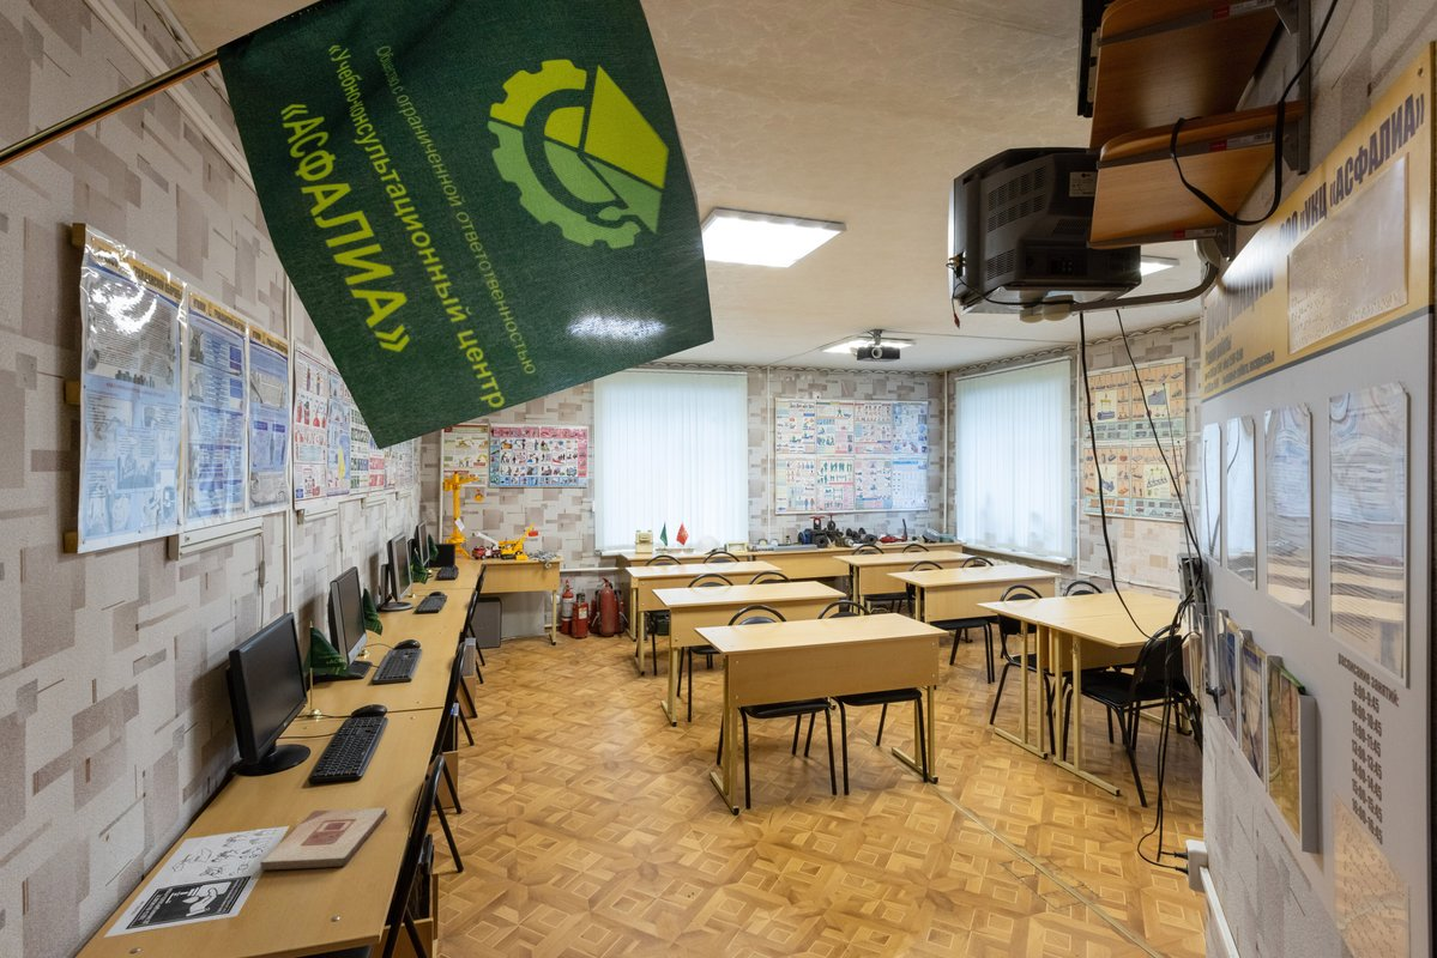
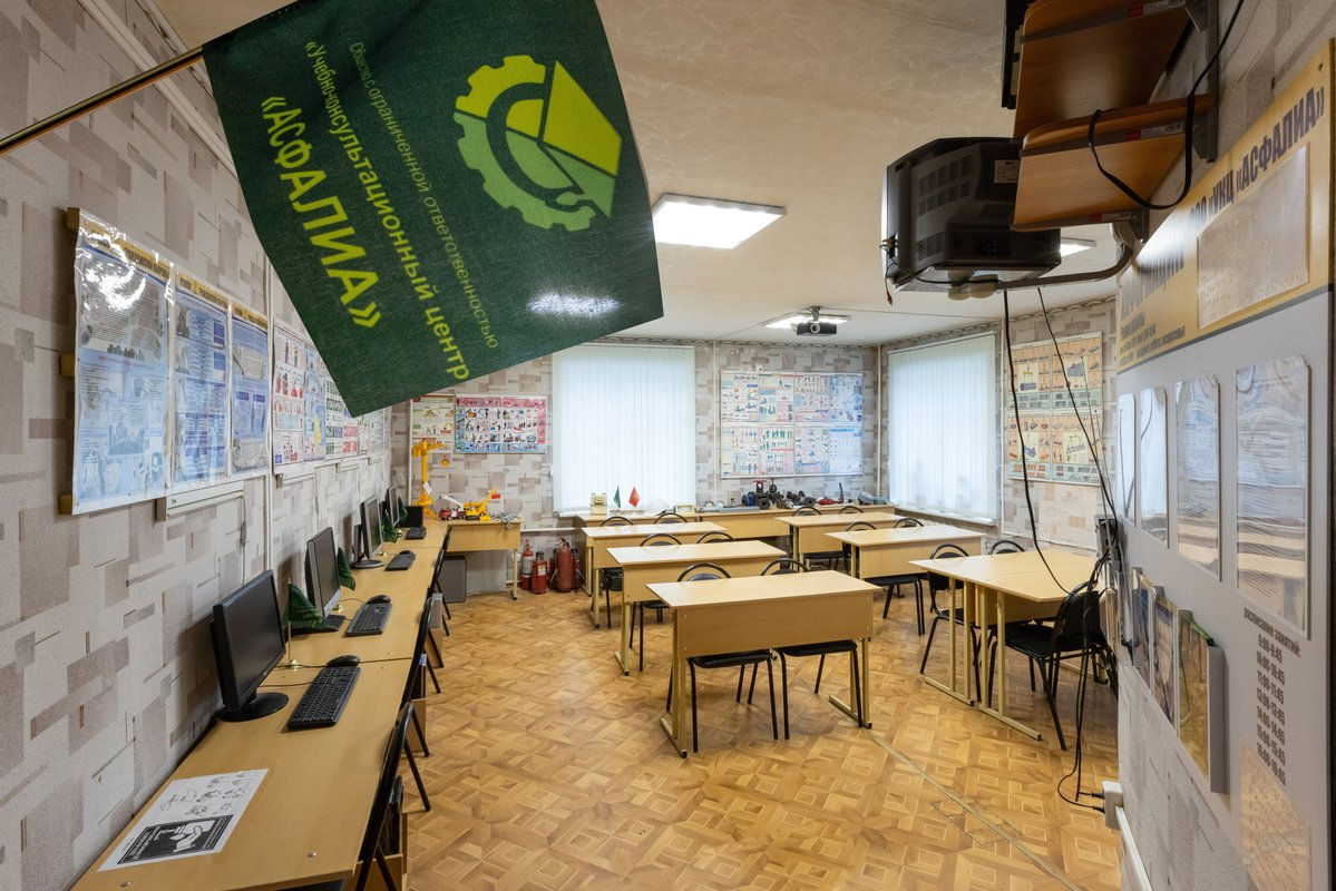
- wooden plaque (328, 836)
